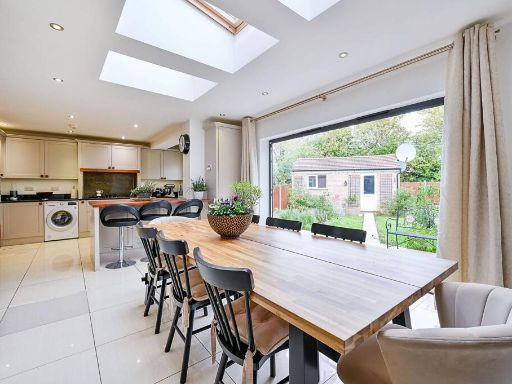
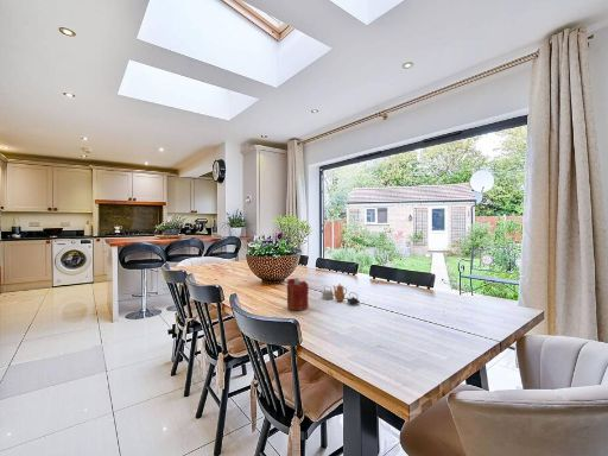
+ candle (297, 292)
+ teapot (338, 291)
